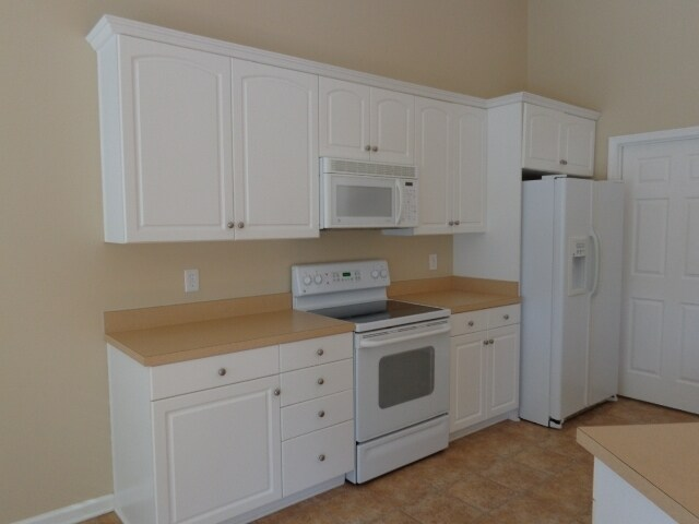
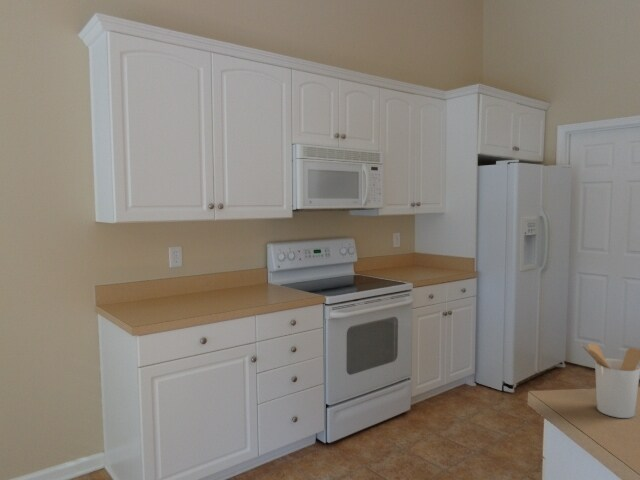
+ utensil holder (607, 377)
